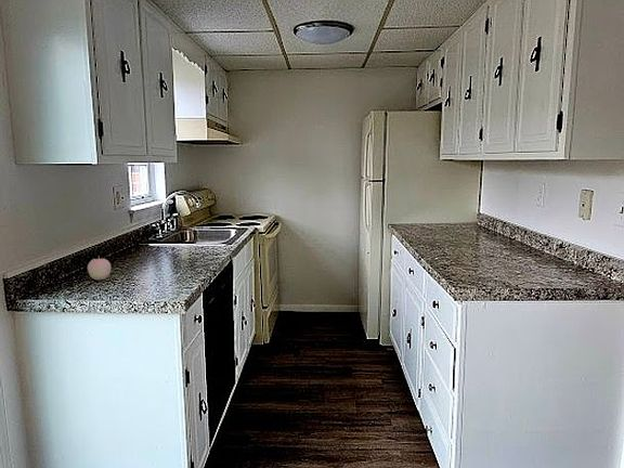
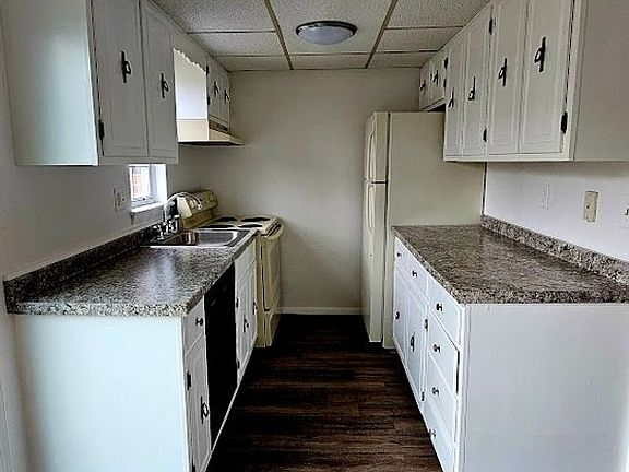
- apple (99, 268)
